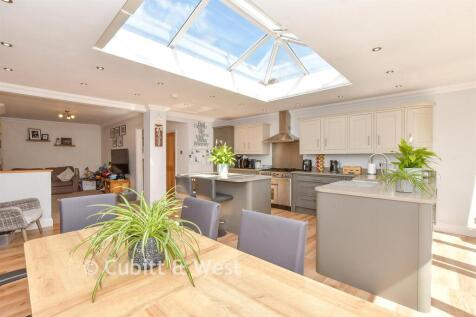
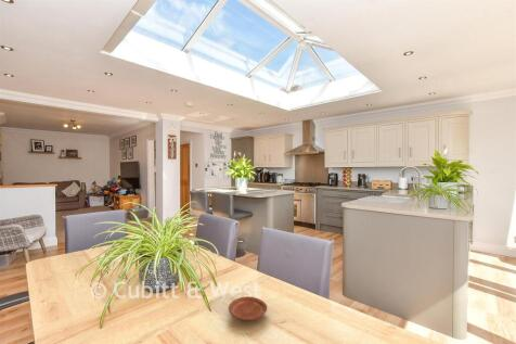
+ plate (247, 310)
